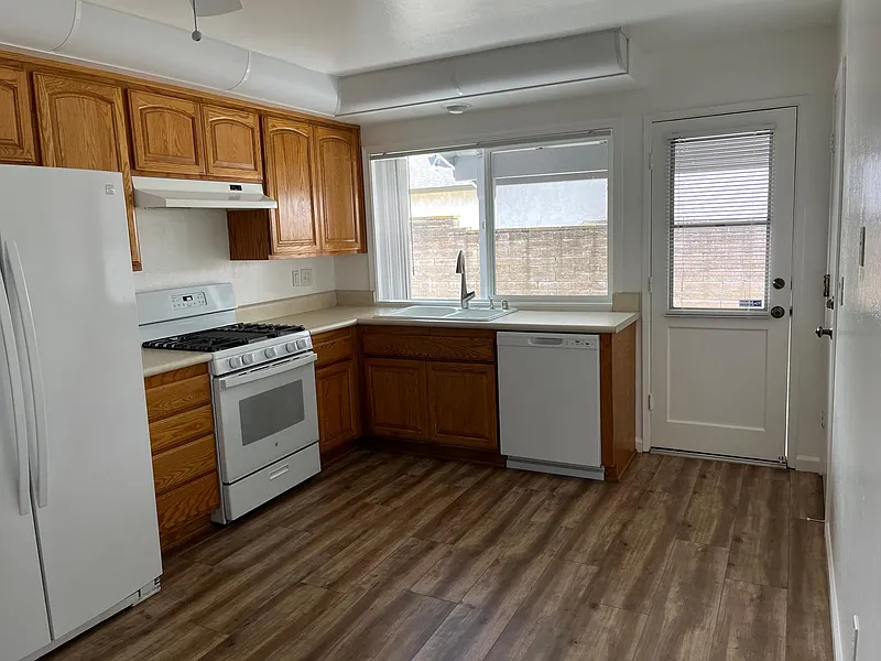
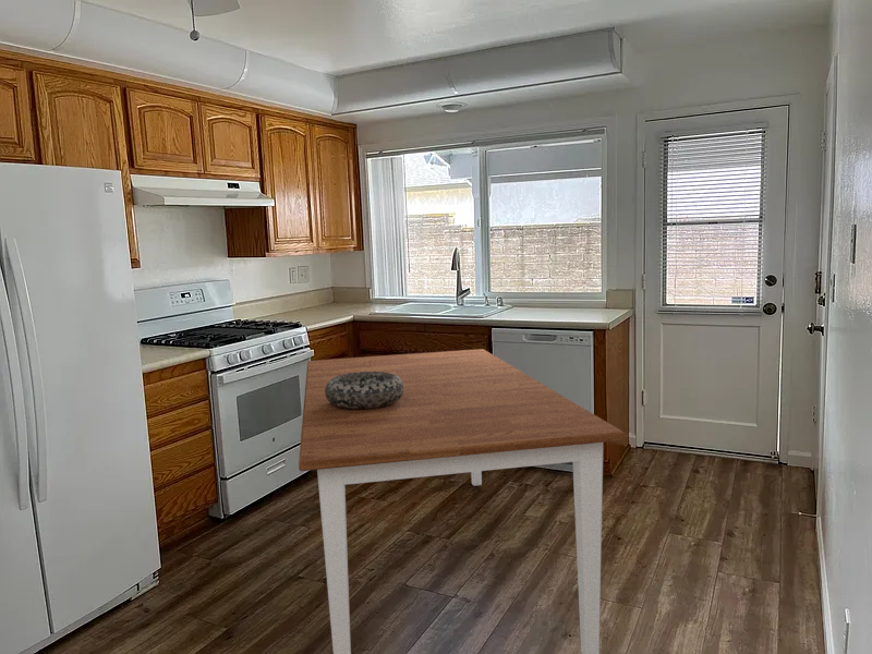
+ decorative bowl (364, 389)
+ dining table (426, 474)
